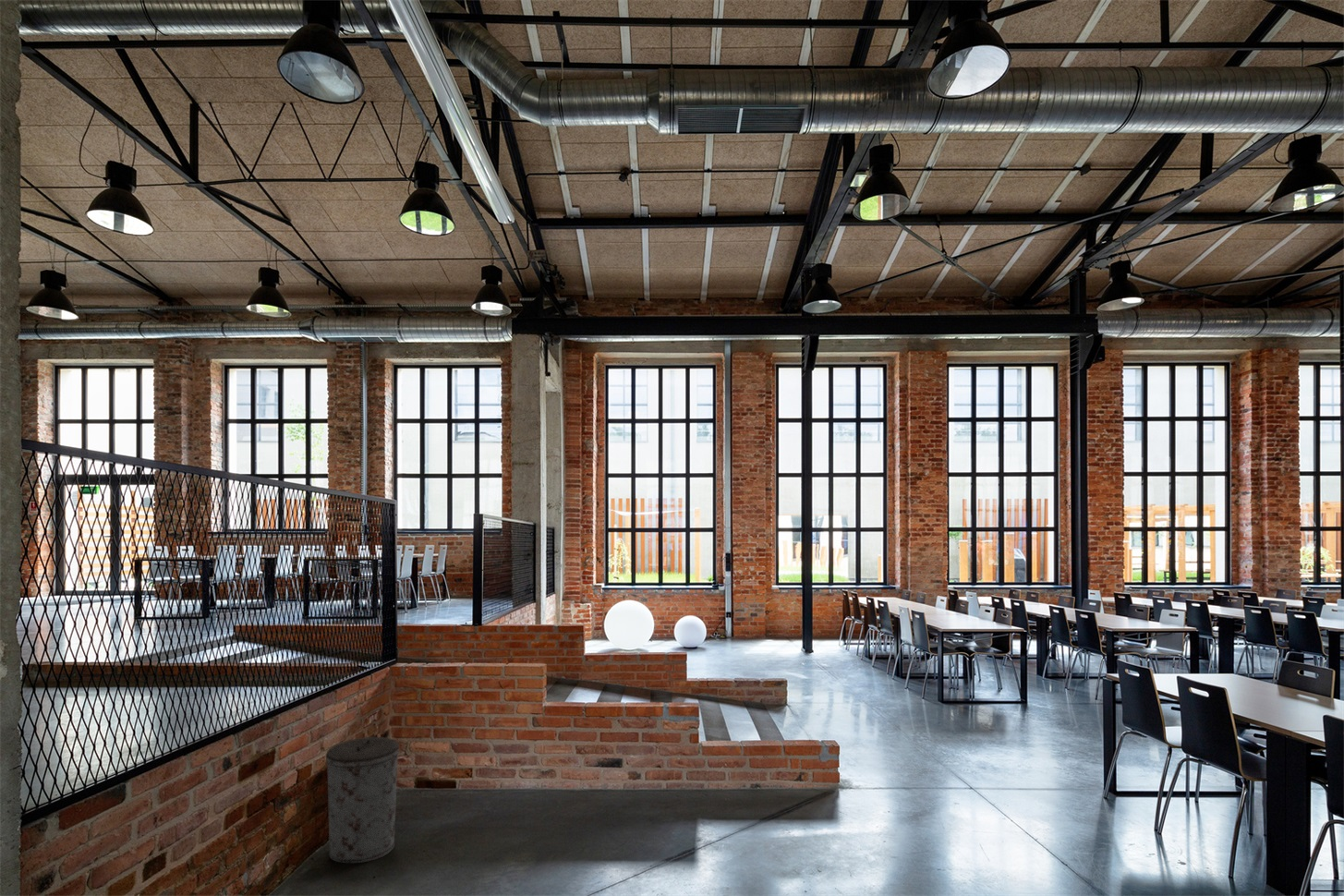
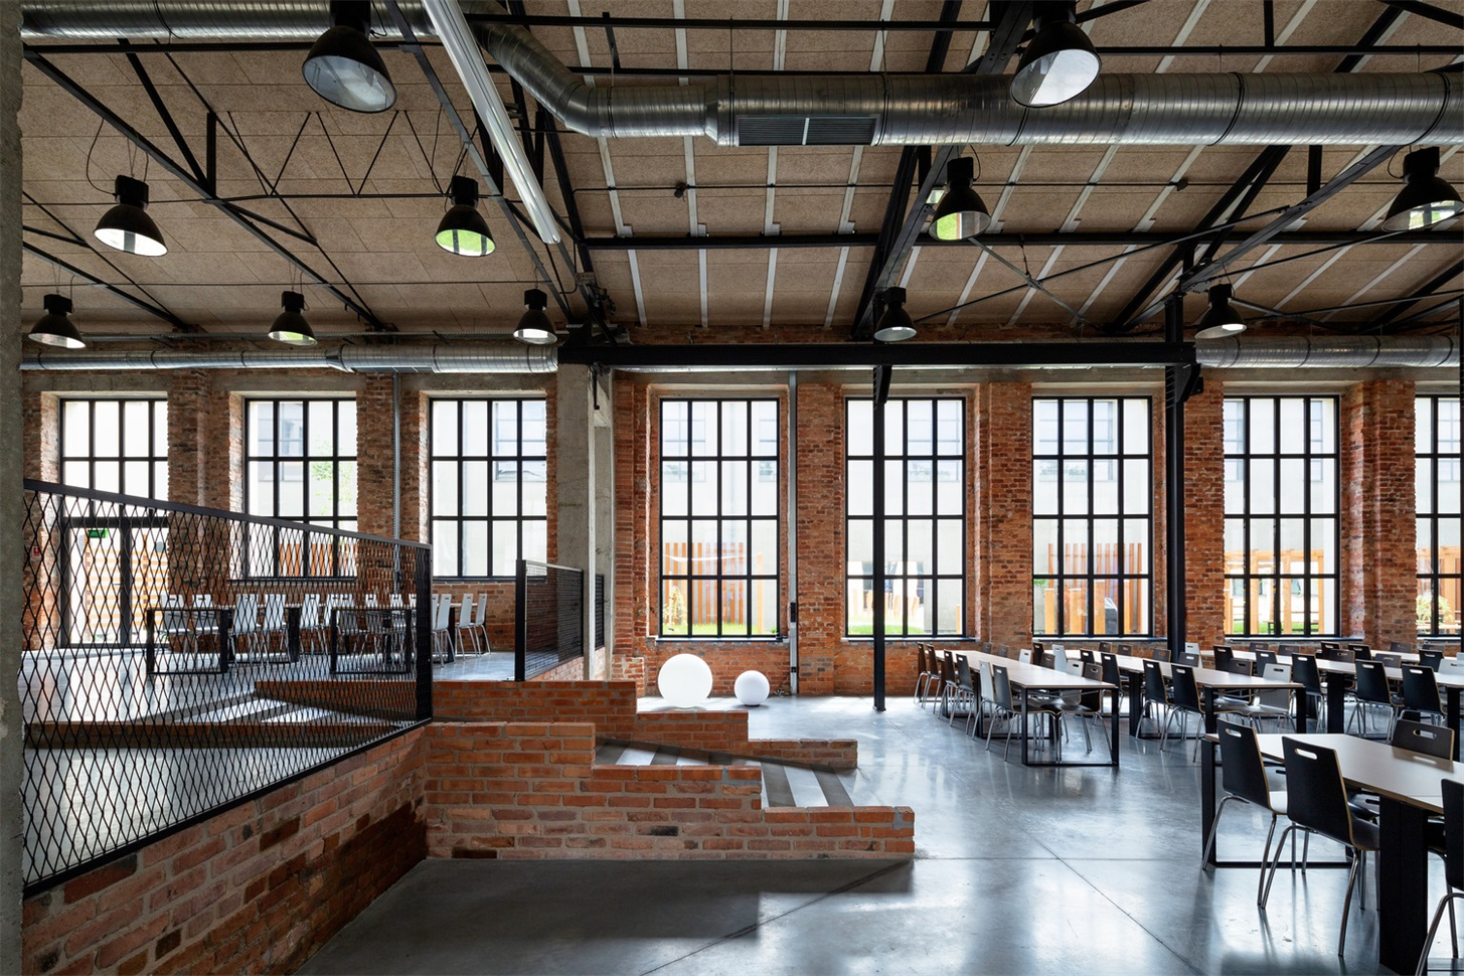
- trash can (362, 796)
